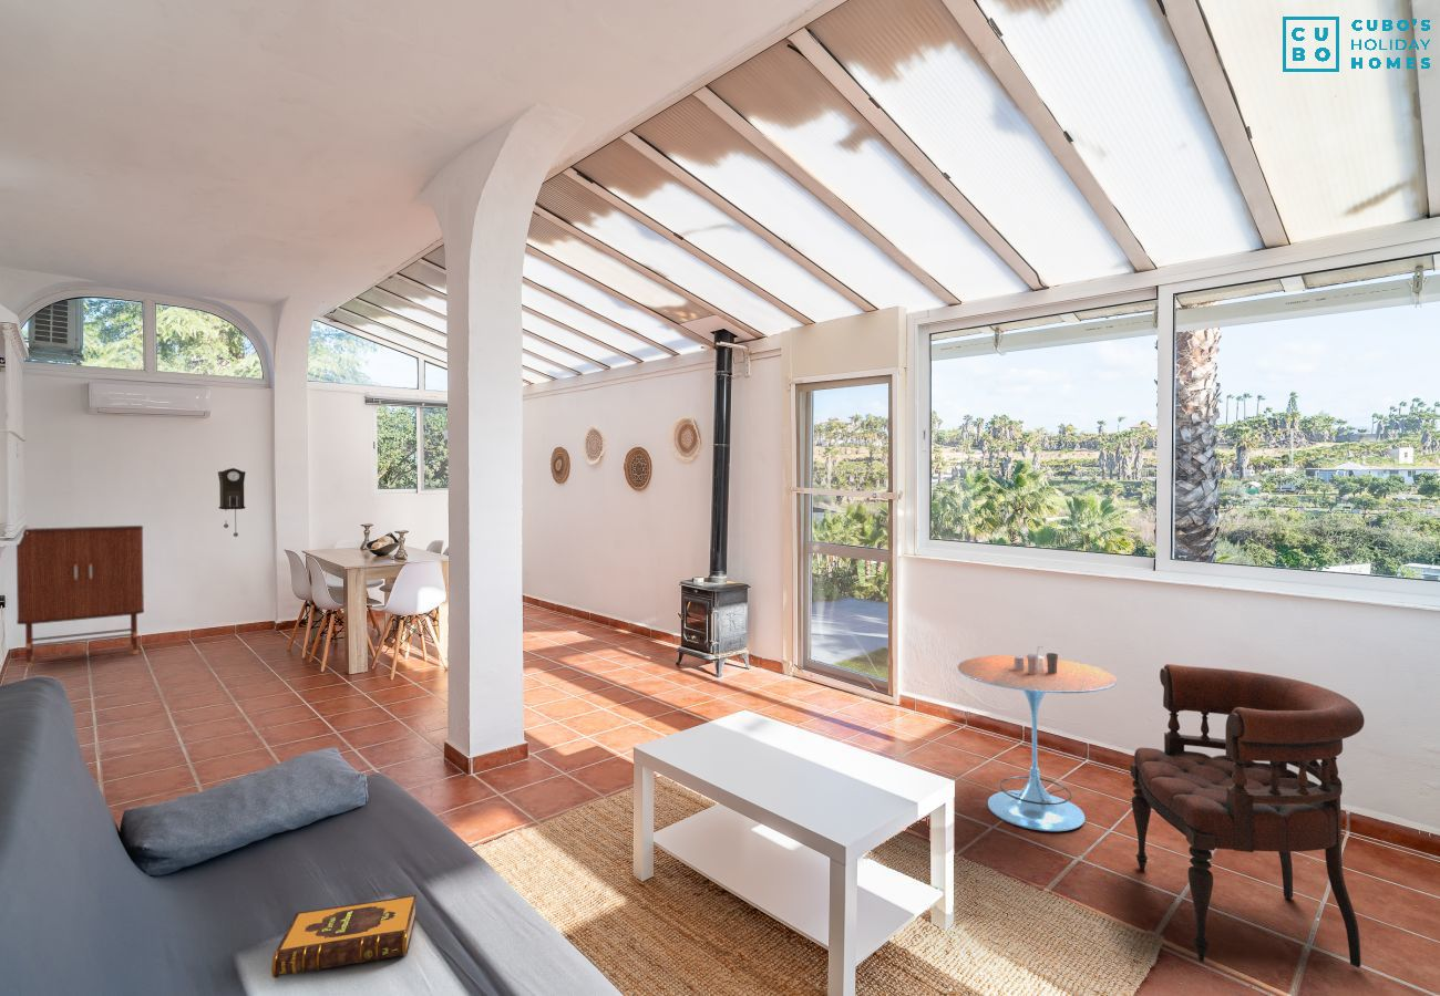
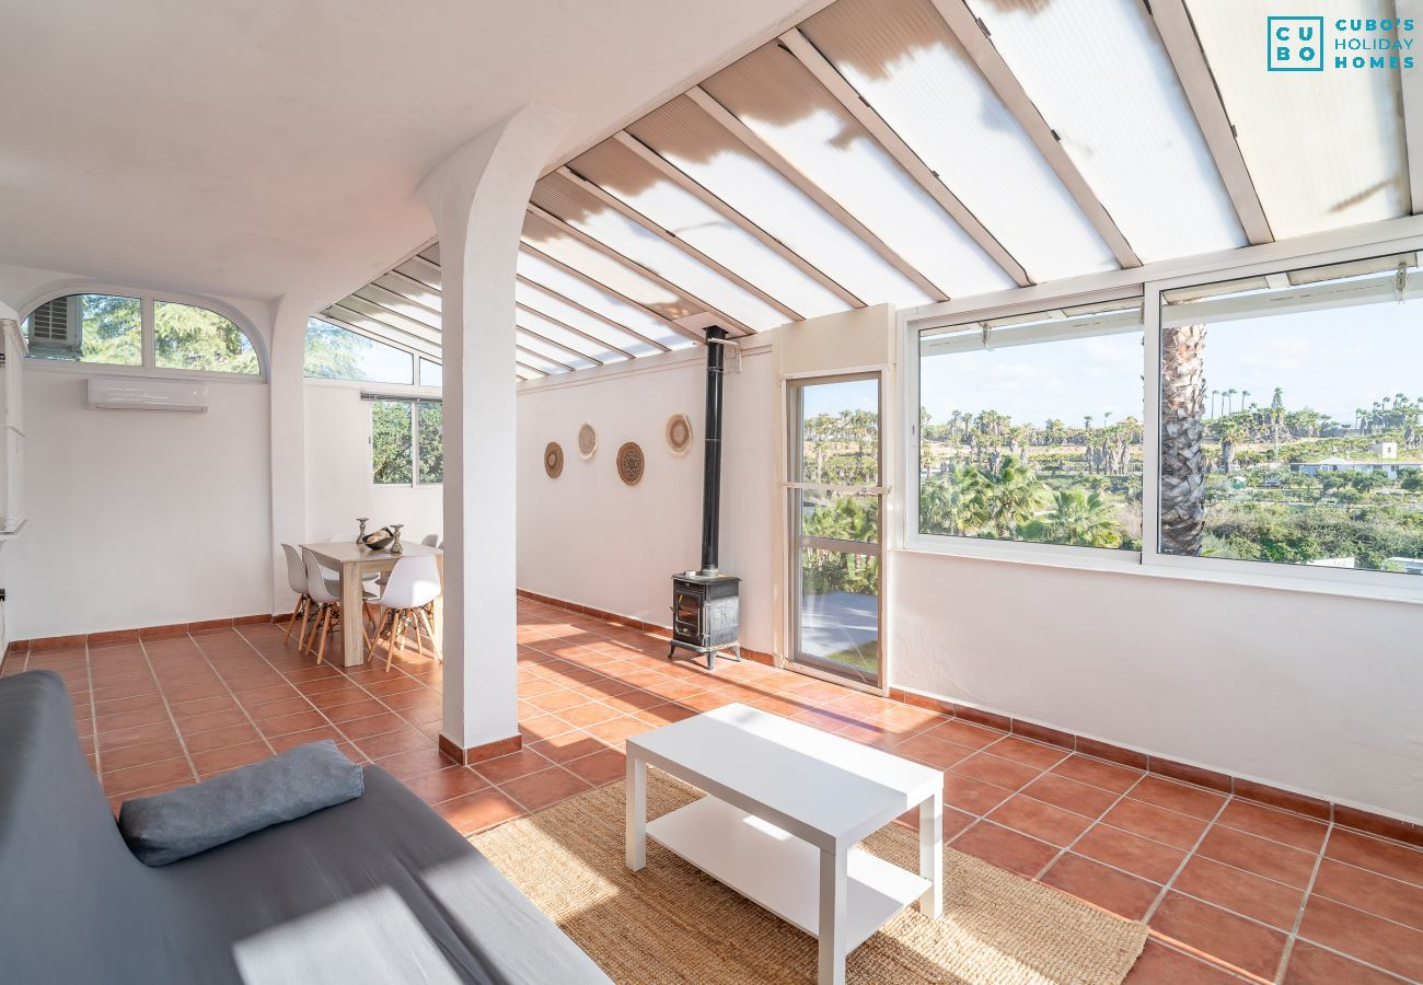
- armchair (1245, 802)
- hardback book (349, 935)
- side table (1033, 727)
- pendulum clock (232, 502)
- bar cabinet (82, 592)
